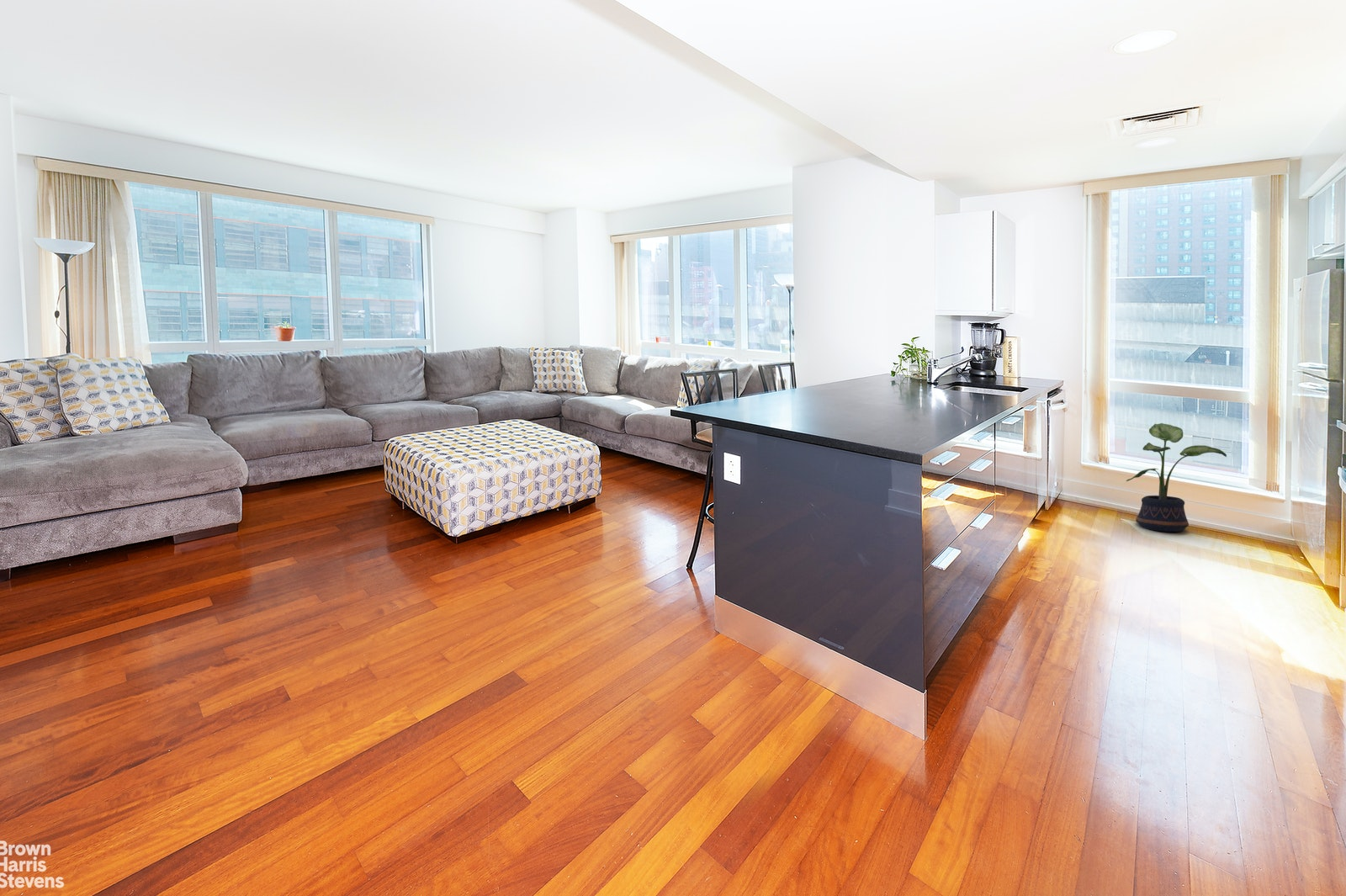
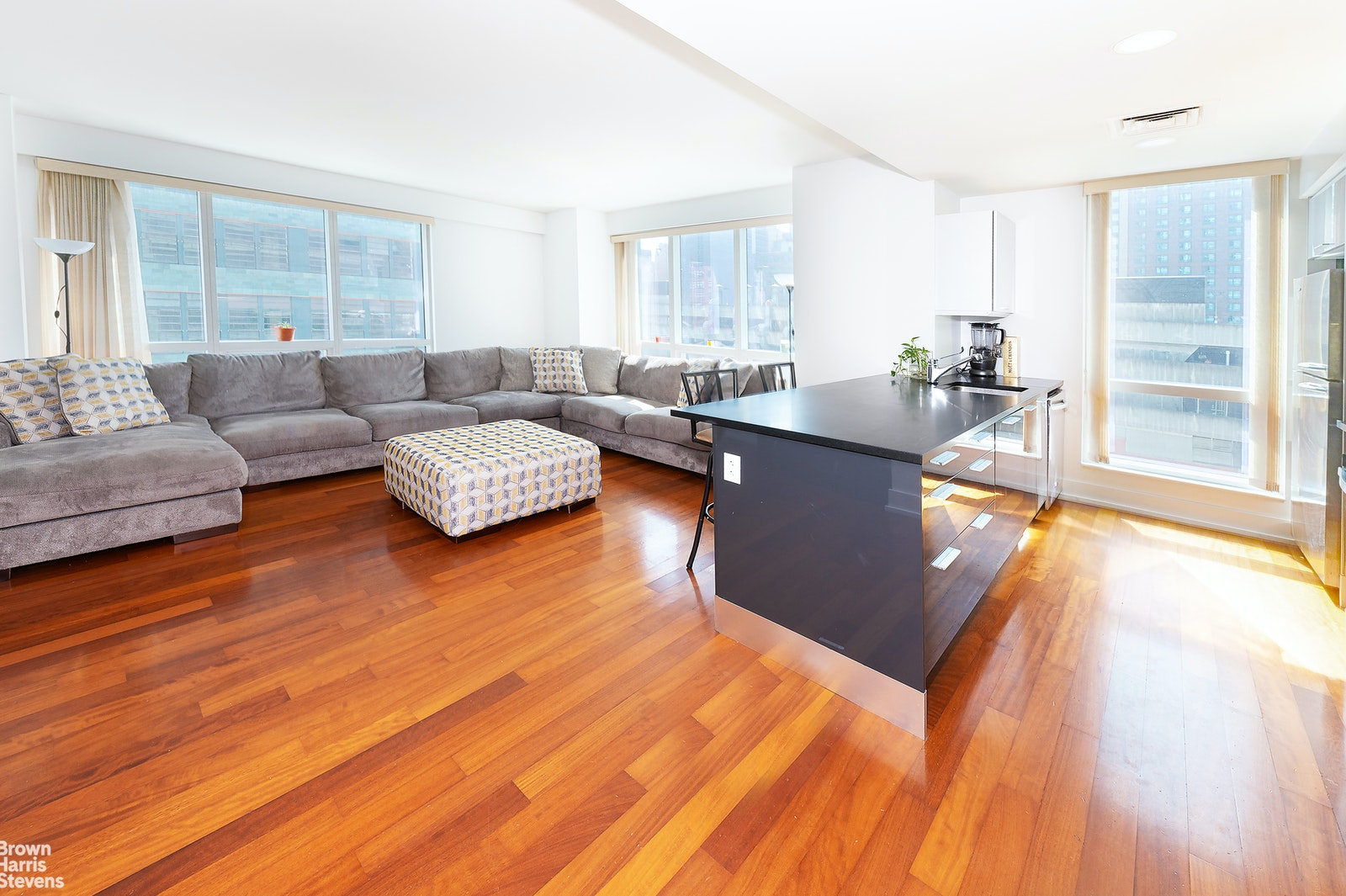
- potted plant (1170, 474)
